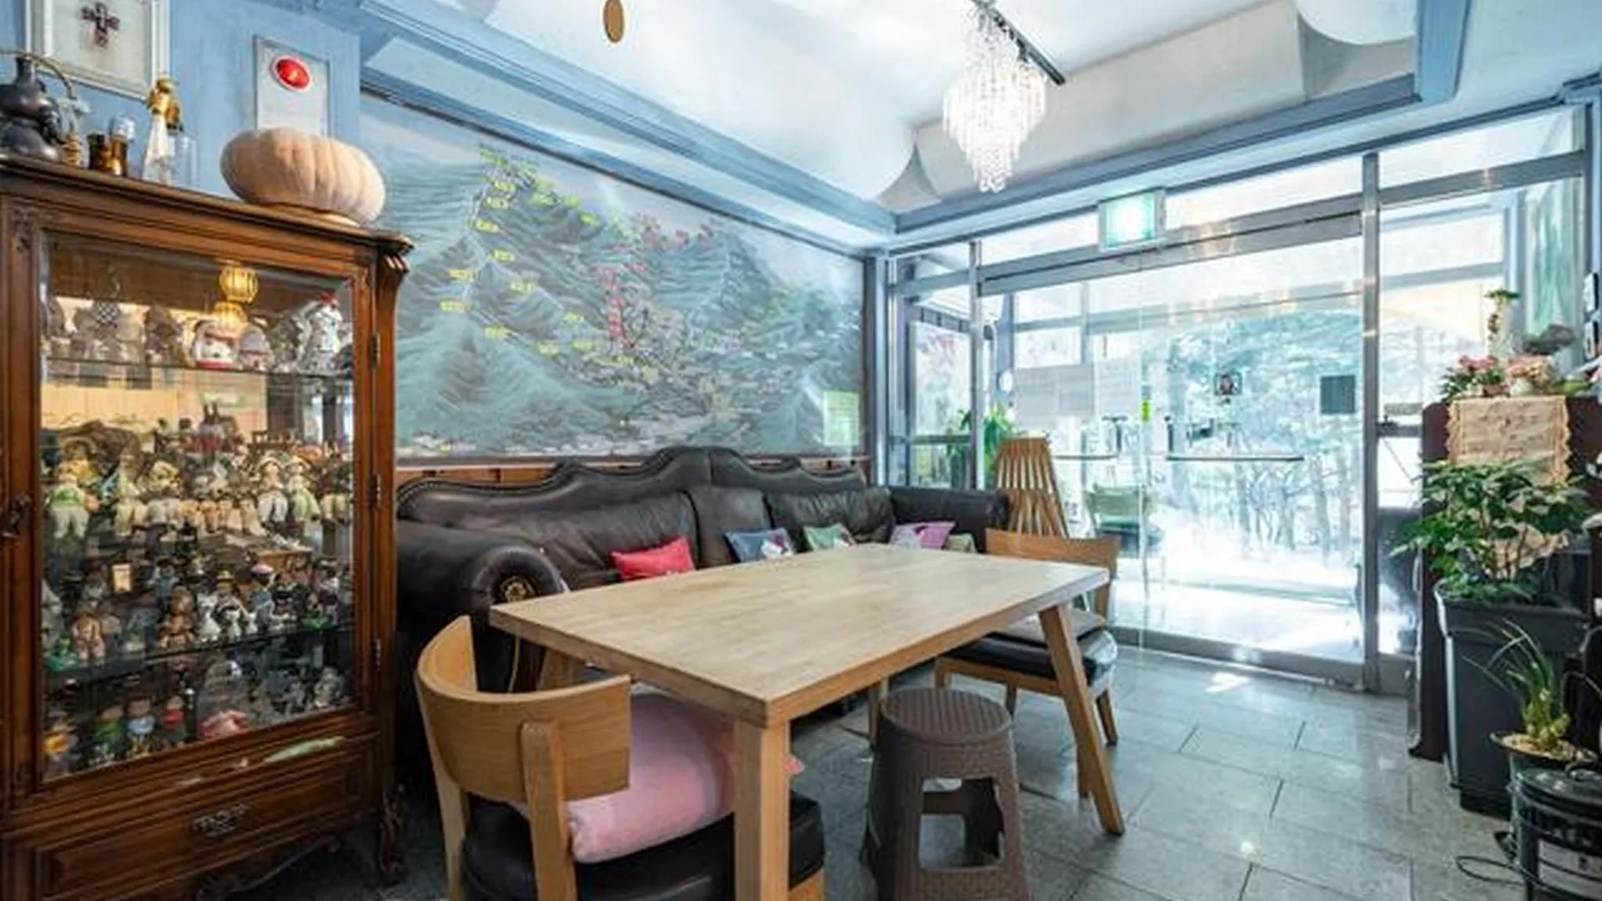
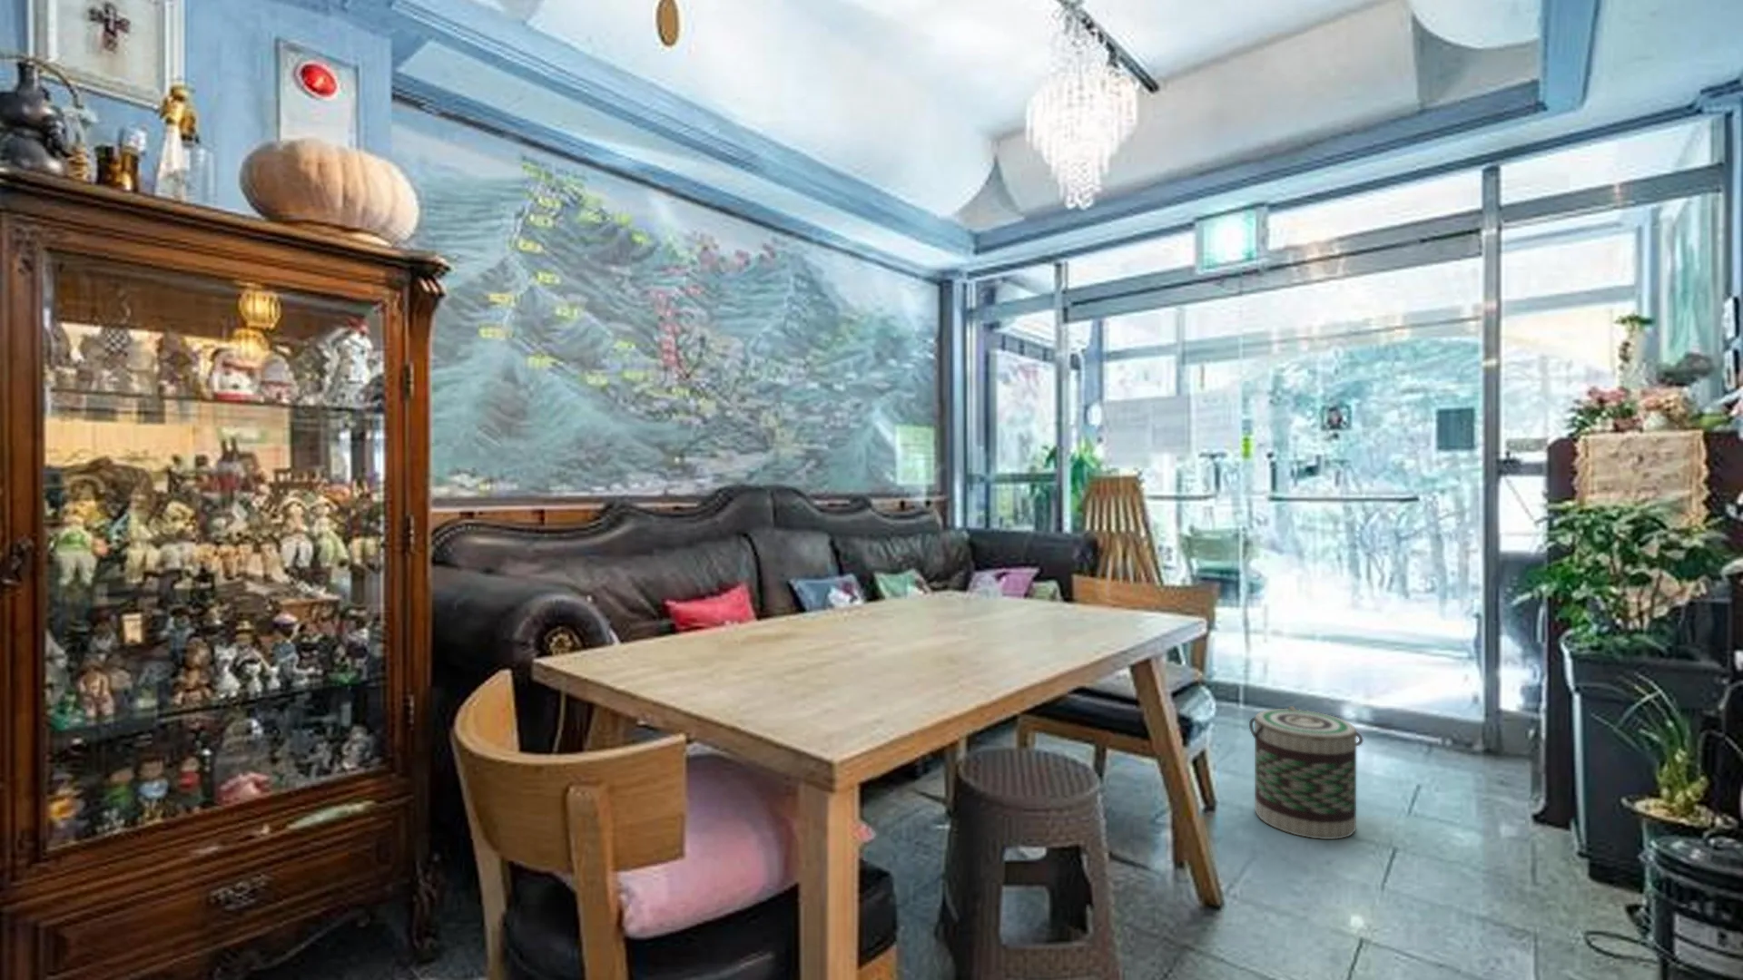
+ basket (1302, 766)
